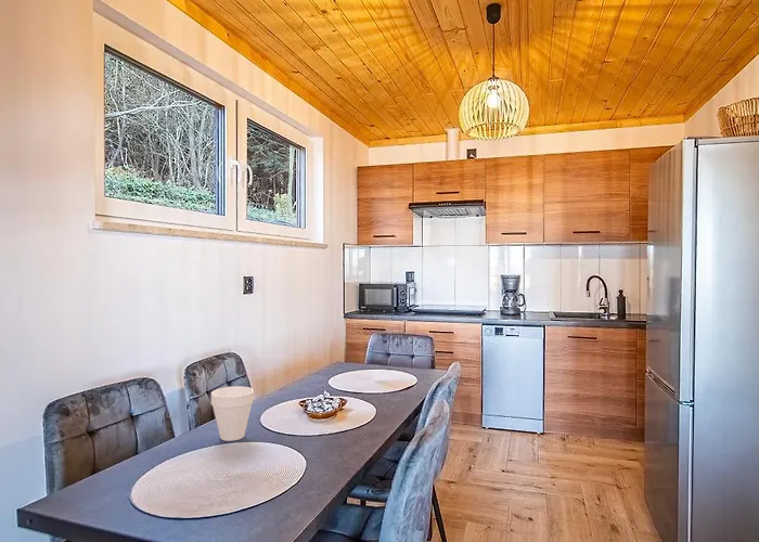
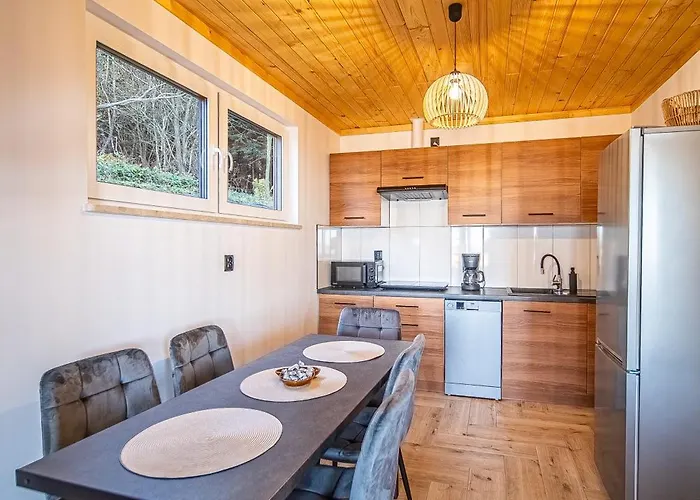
- cup (232, 414)
